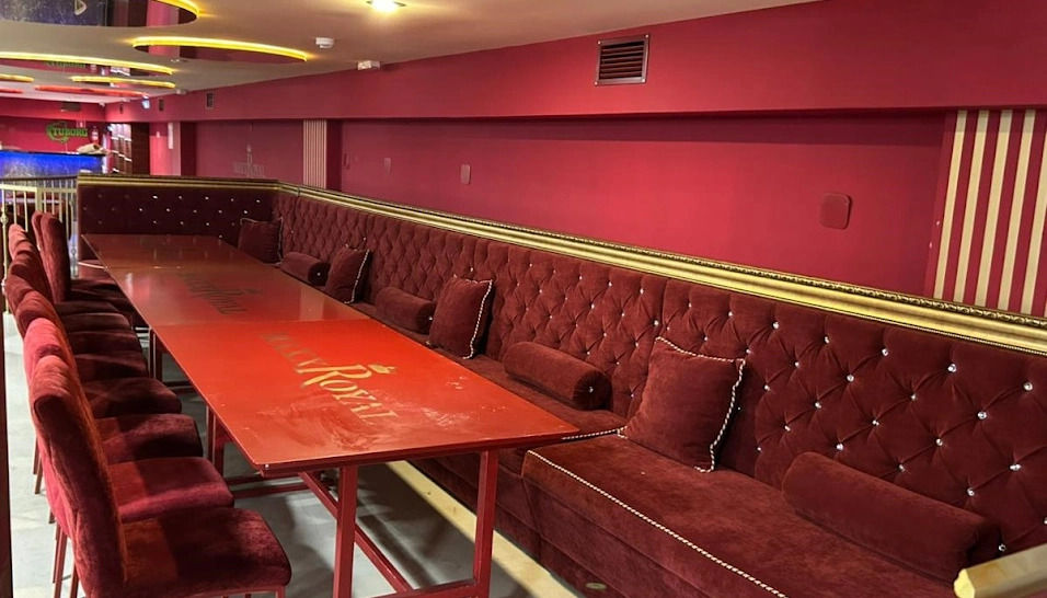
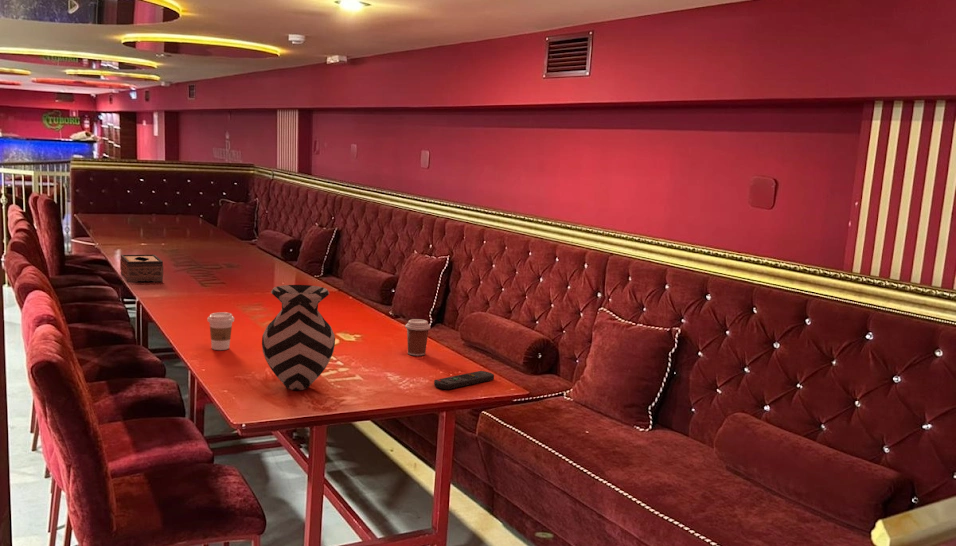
+ tissue box (141, 267)
+ remote control (464, 379)
+ coffee cup (220, 331)
+ vase (298, 338)
+ coffee cup (417, 337)
